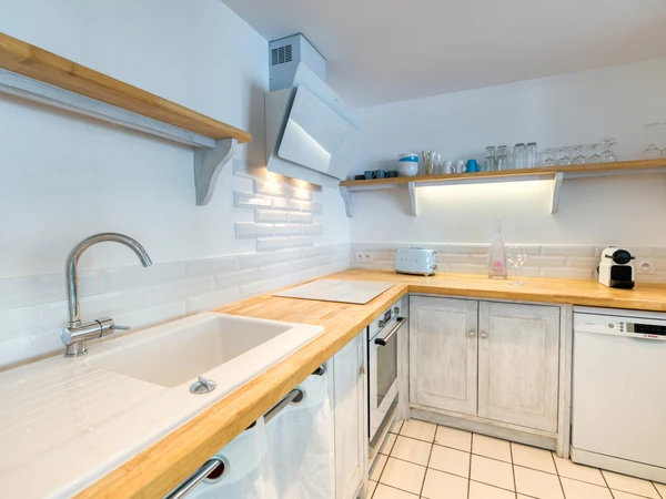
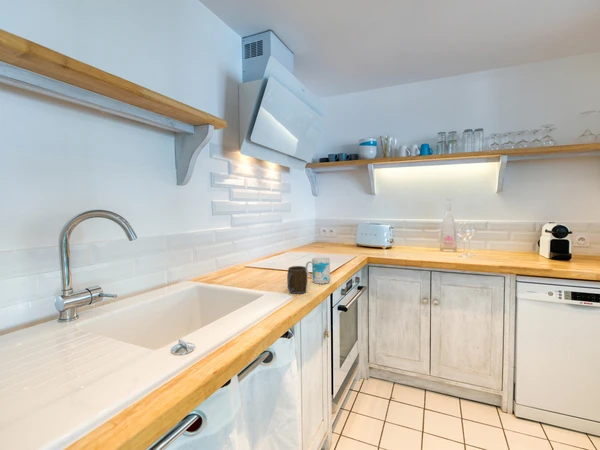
+ mug (295, 280)
+ mug (317, 269)
